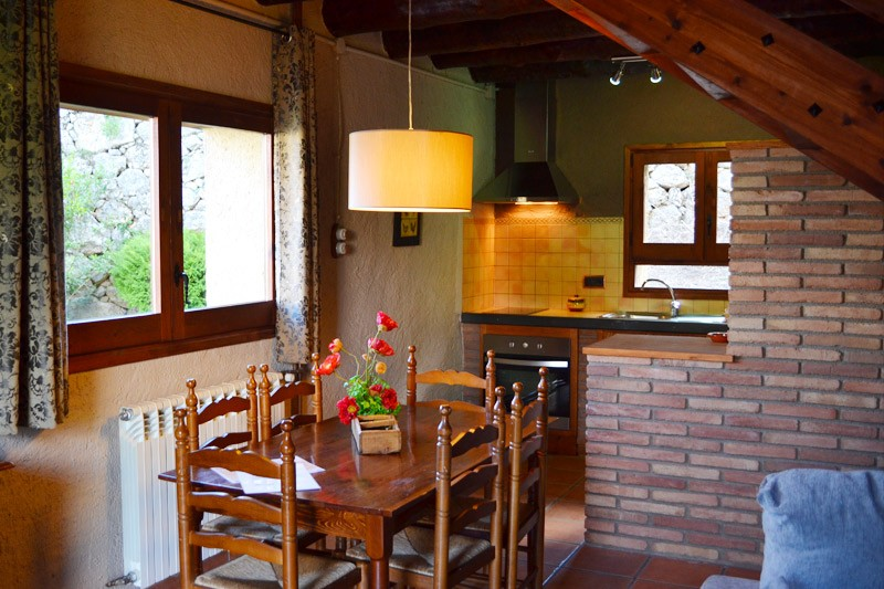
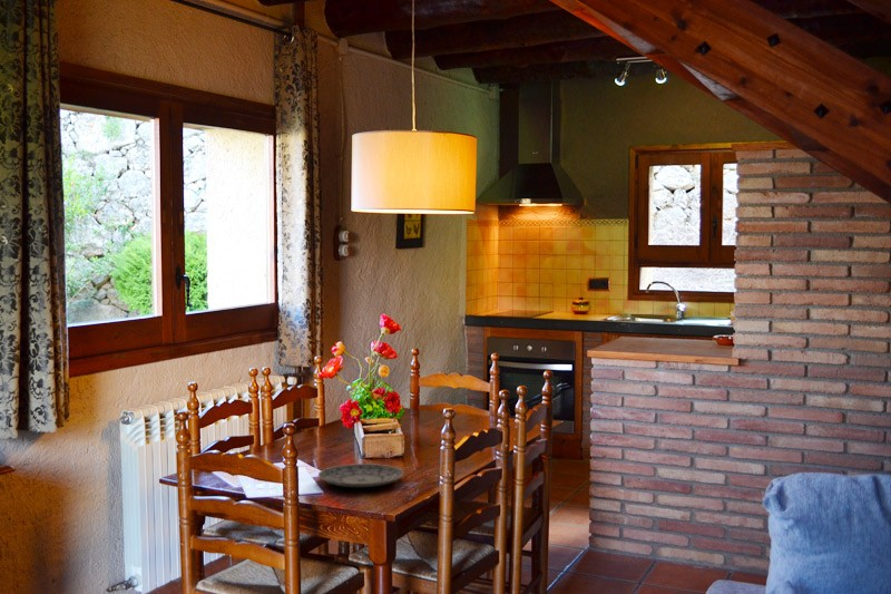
+ plate (361, 477)
